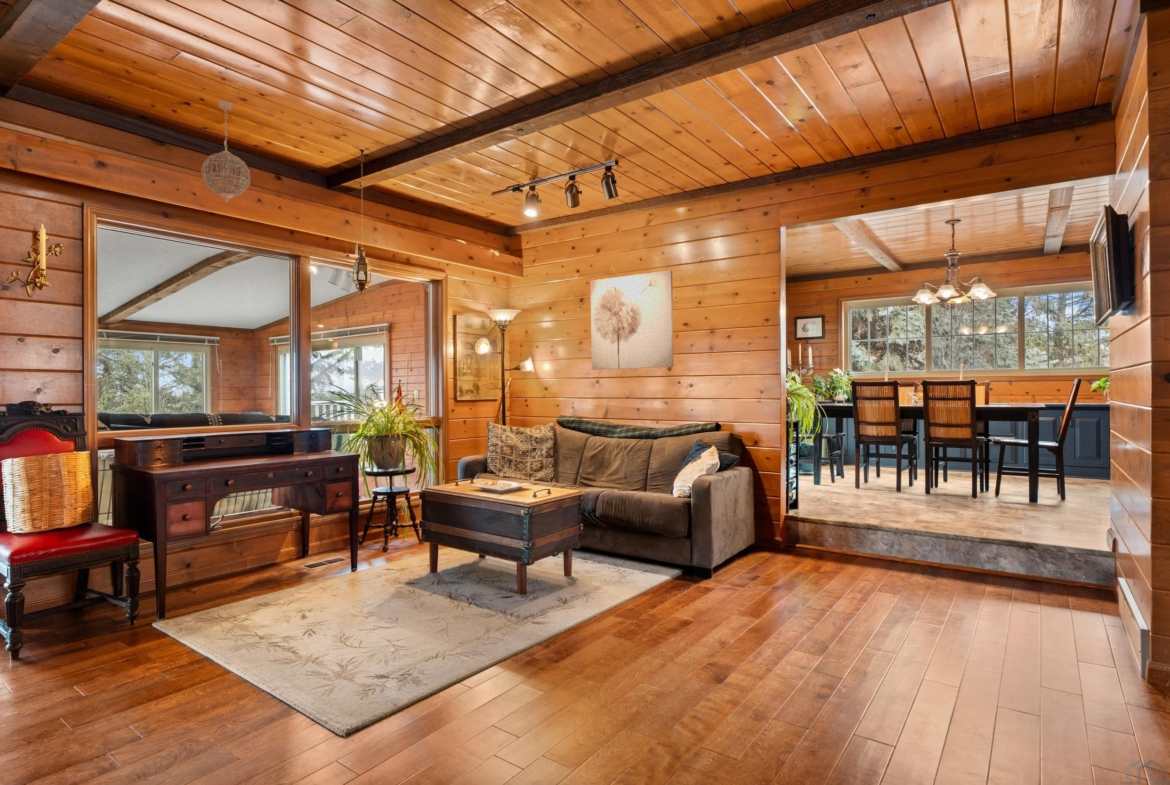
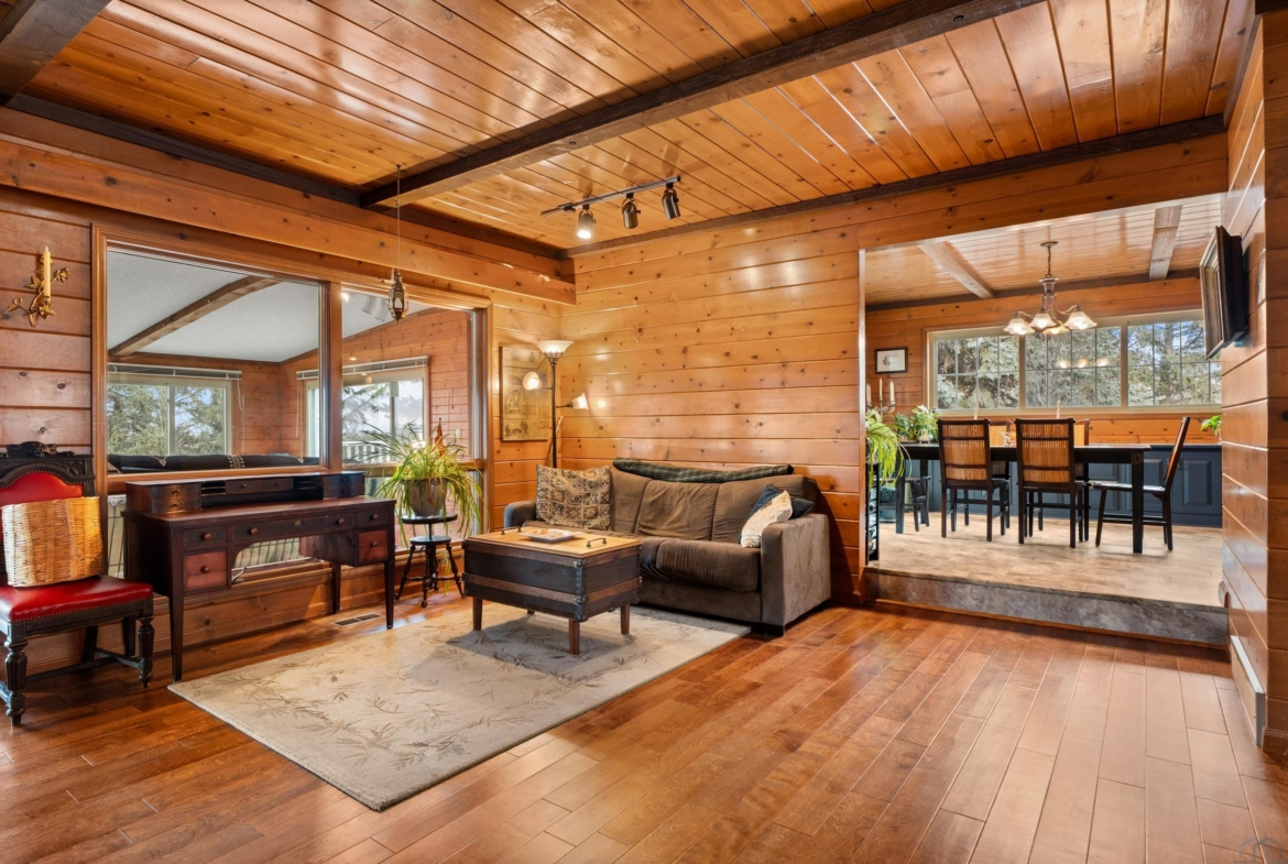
- wall art (630, 322)
- pendant light (226, 153)
